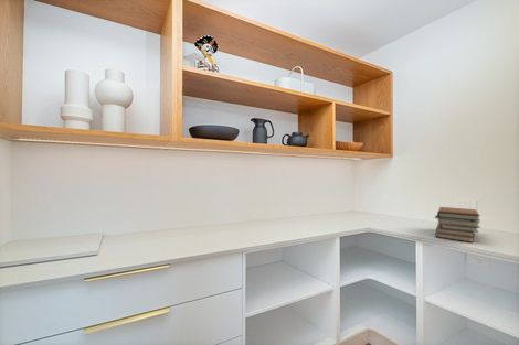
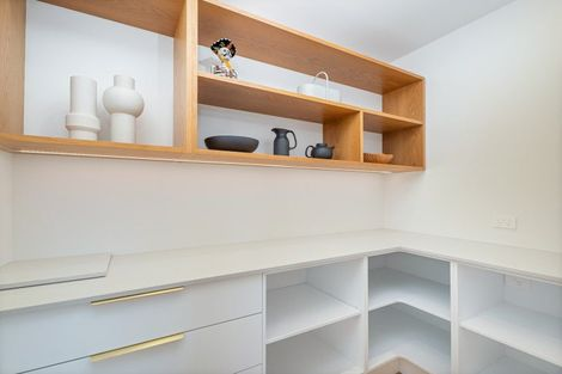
- book stack (456, 223)
